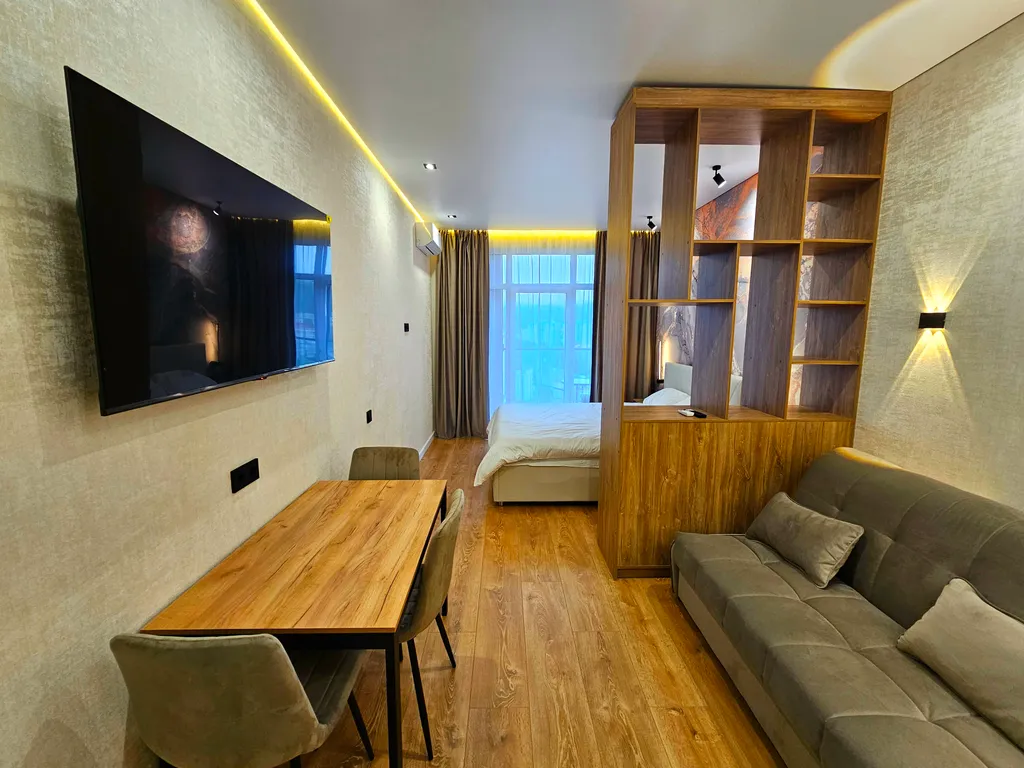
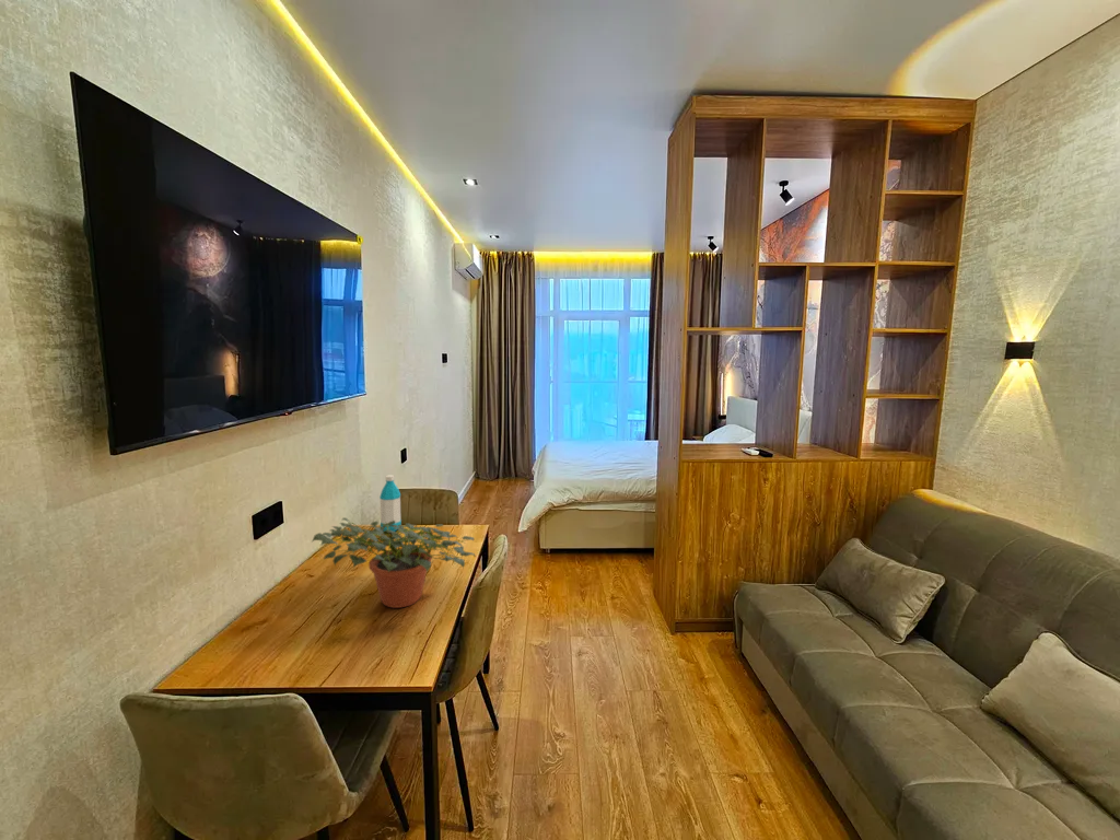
+ water bottle (389, 502)
+ potted plant (400, 555)
